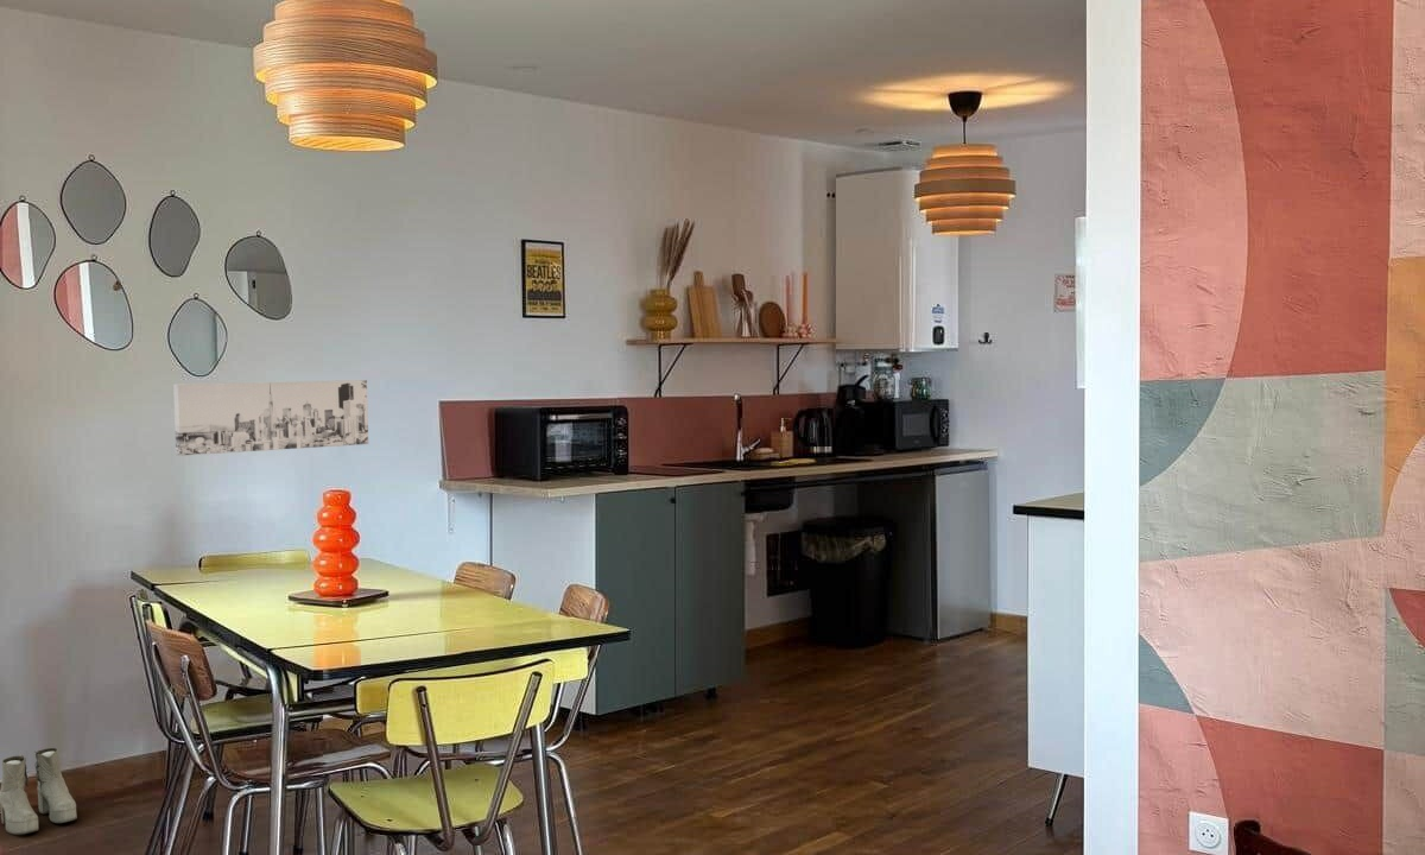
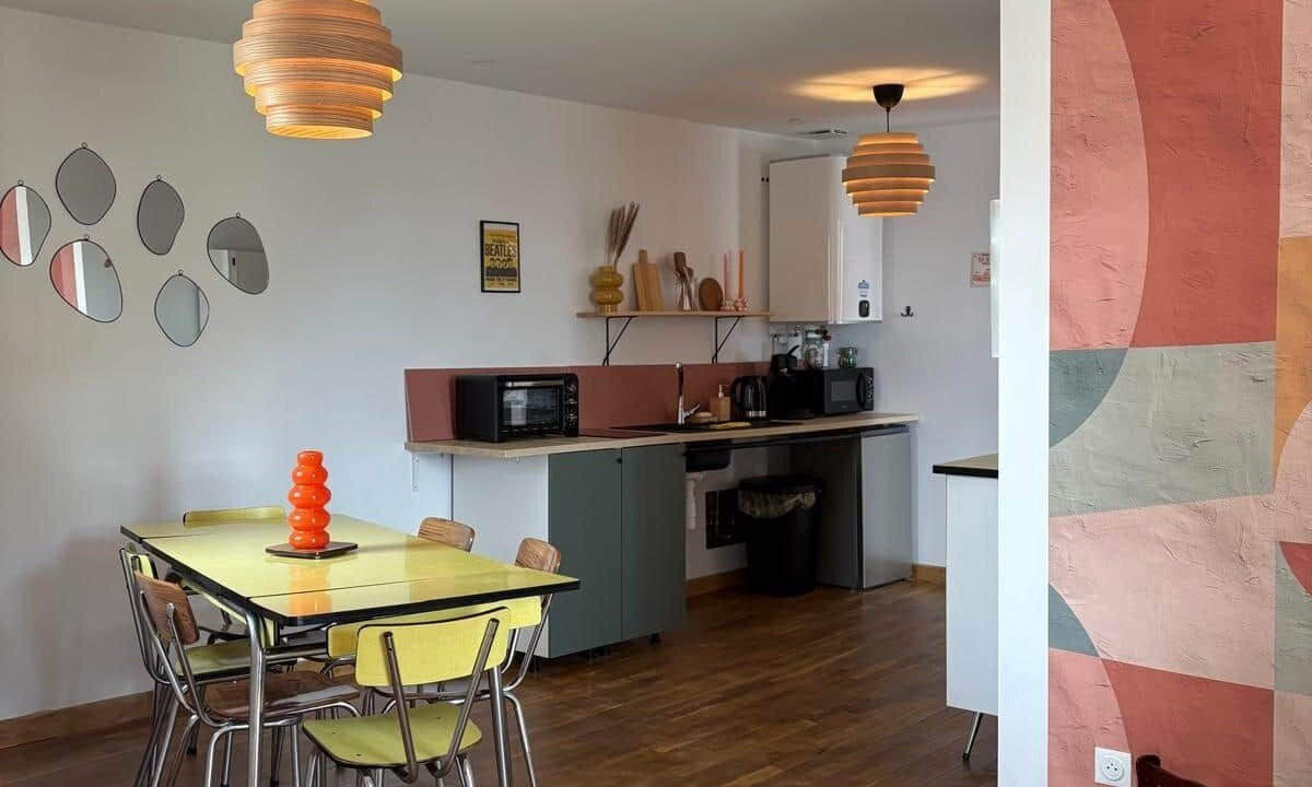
- wall art (276, 416)
- boots (37, 787)
